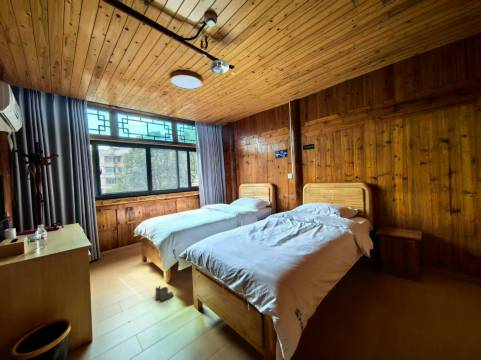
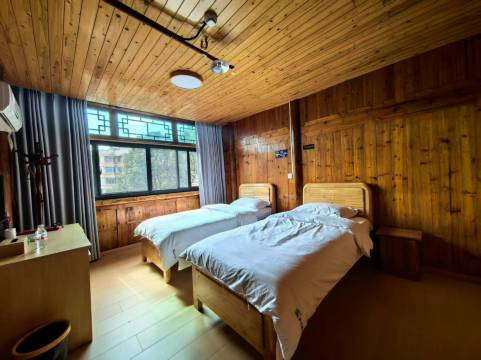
- boots (163, 291)
